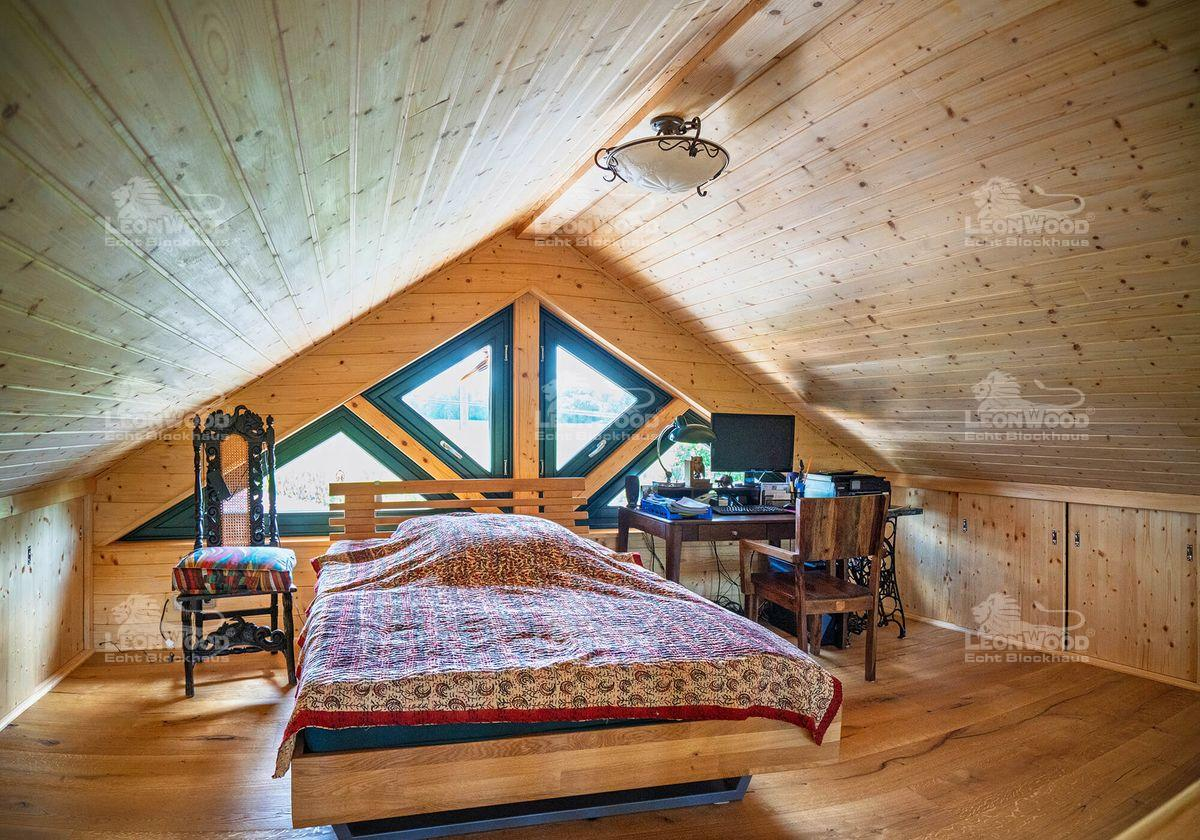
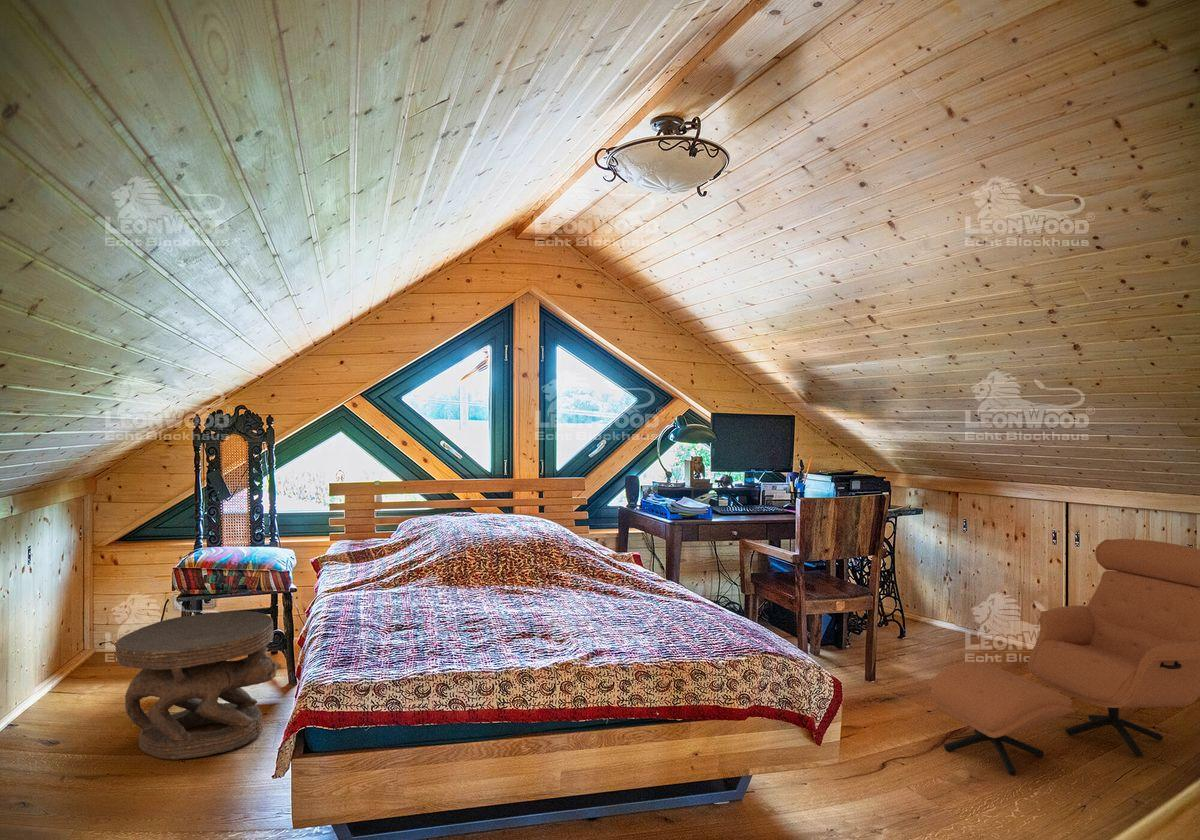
+ lounge chair (1064, 645)
+ carved stool (202, 681)
